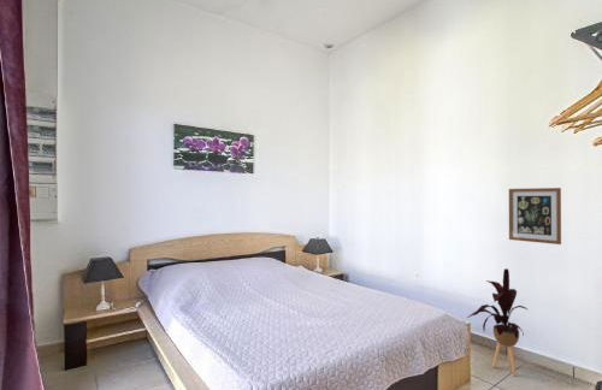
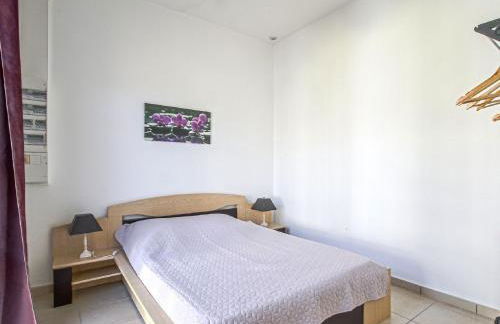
- wall art (533, 214)
- house plant (498, 317)
